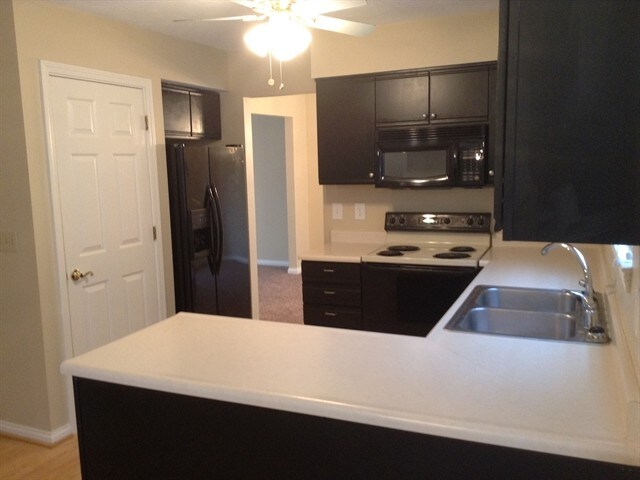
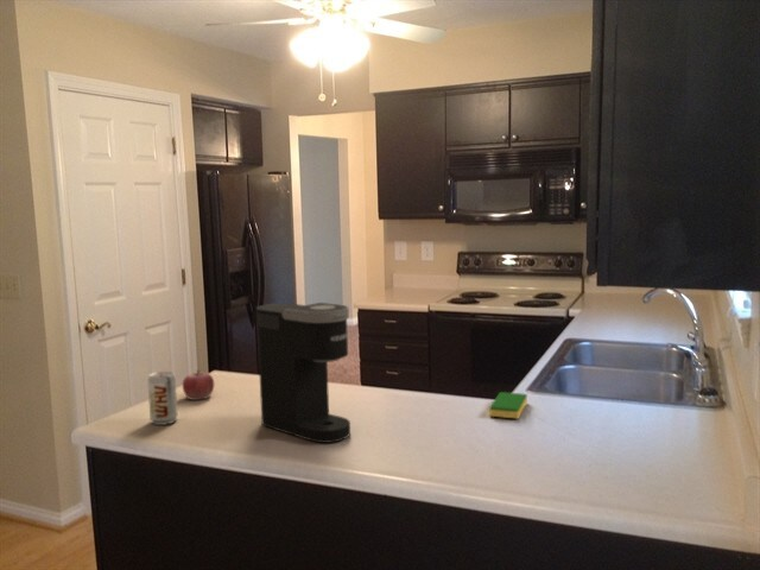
+ fruit (197, 382)
+ beverage can (163, 398)
+ coffee maker (303, 367)
+ dish sponge (508, 404)
